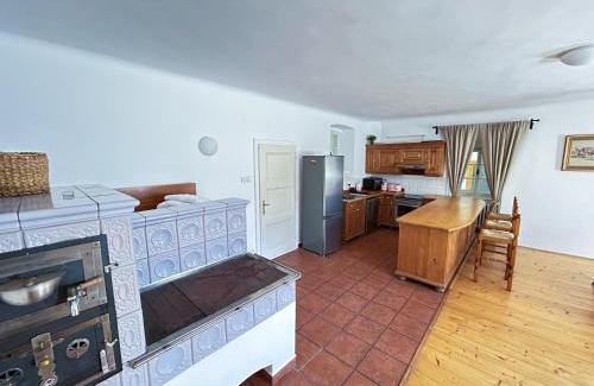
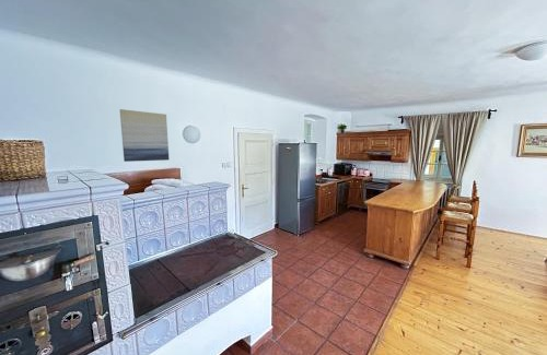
+ wall art (146, 137)
